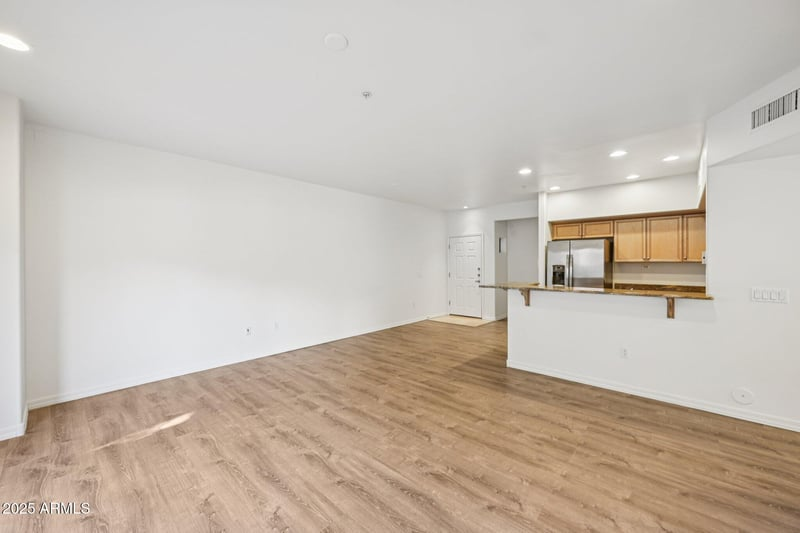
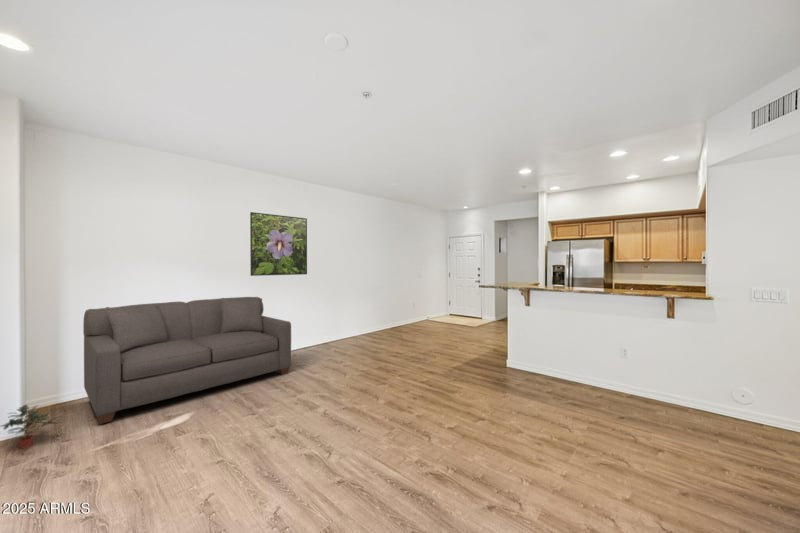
+ potted plant (31, 423)
+ sofa (198, 342)
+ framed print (280, 245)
